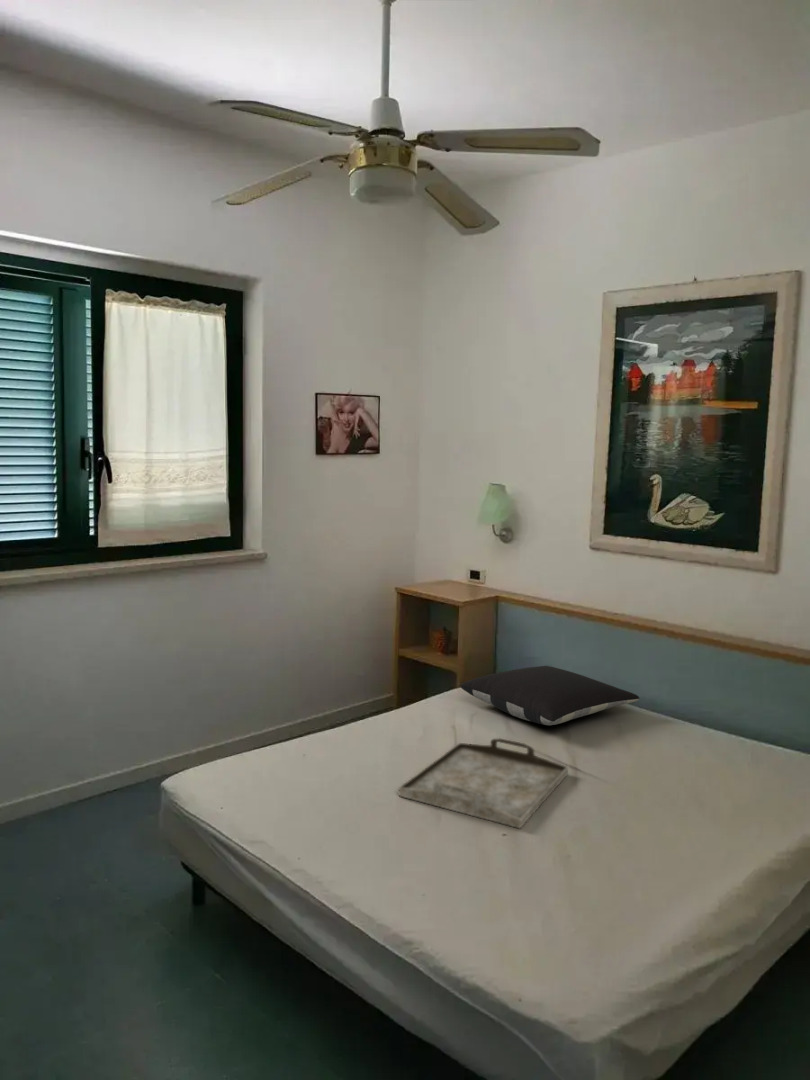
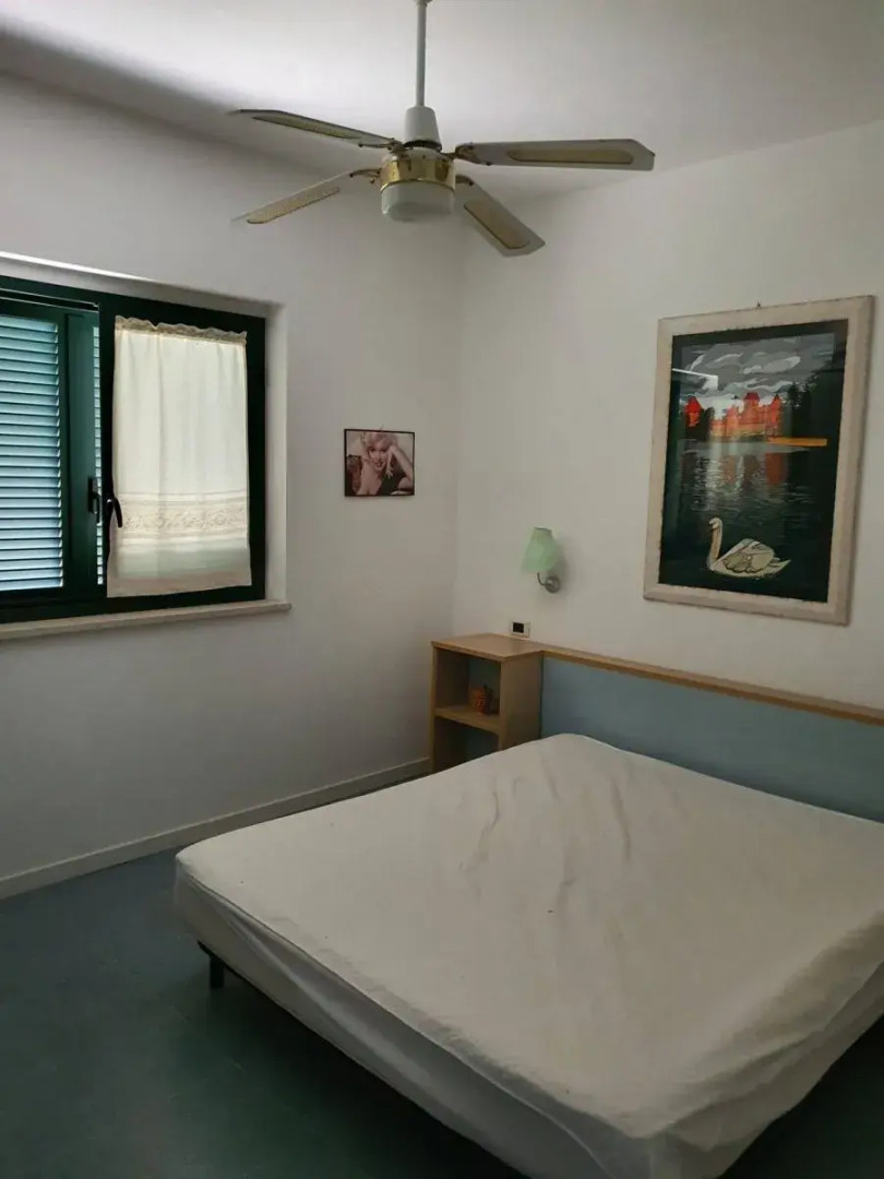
- serving tray (486, 773)
- pillow (548, 691)
